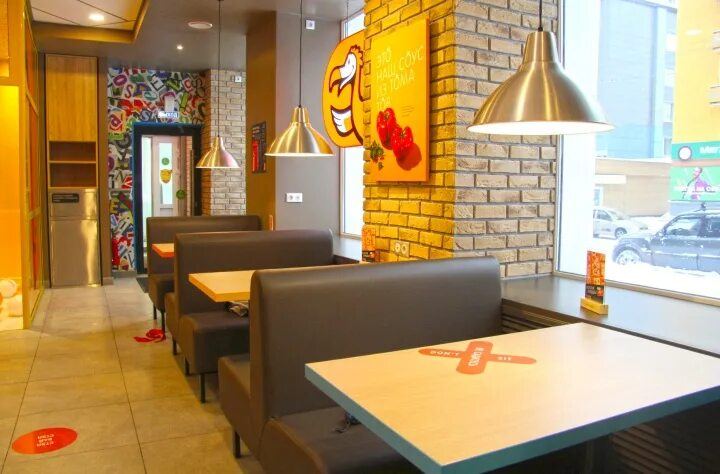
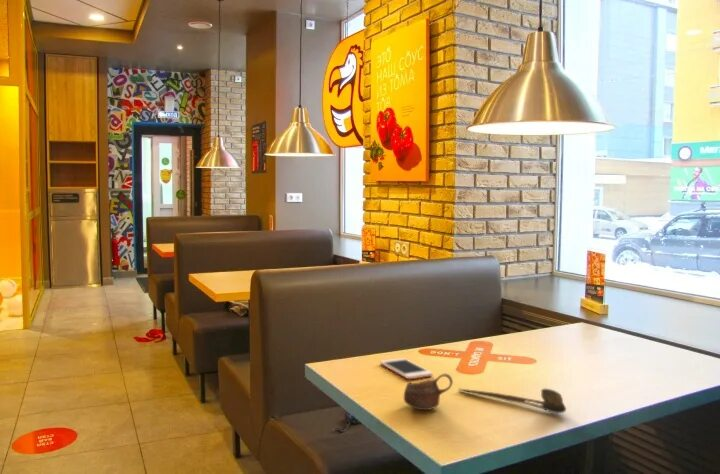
+ spoon (508, 395)
+ cell phone (405, 368)
+ cup (425, 390)
